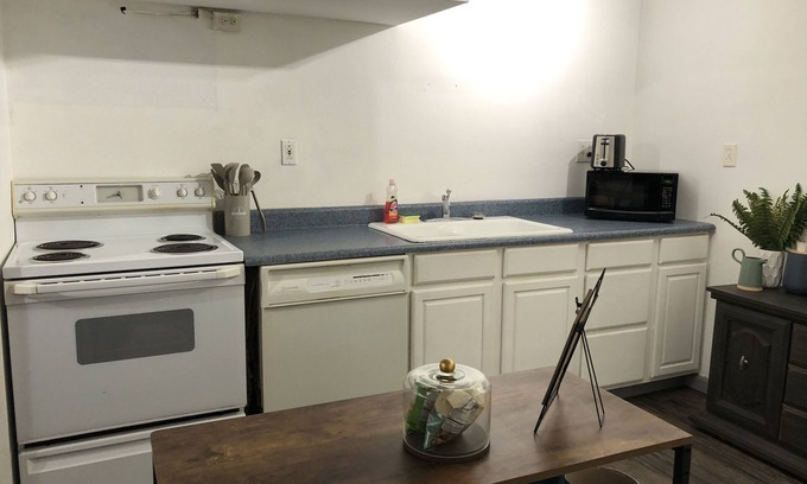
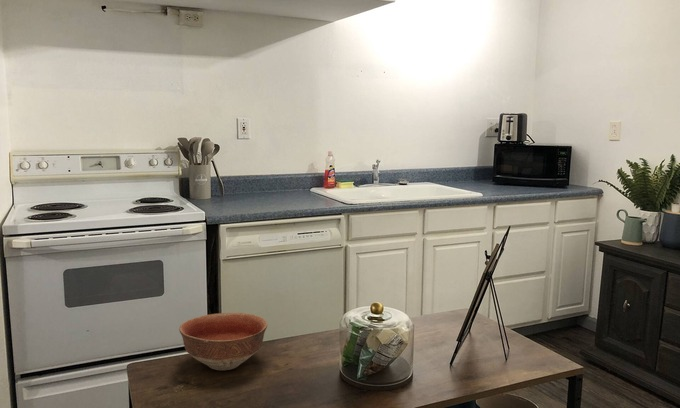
+ bowl (224, 344)
